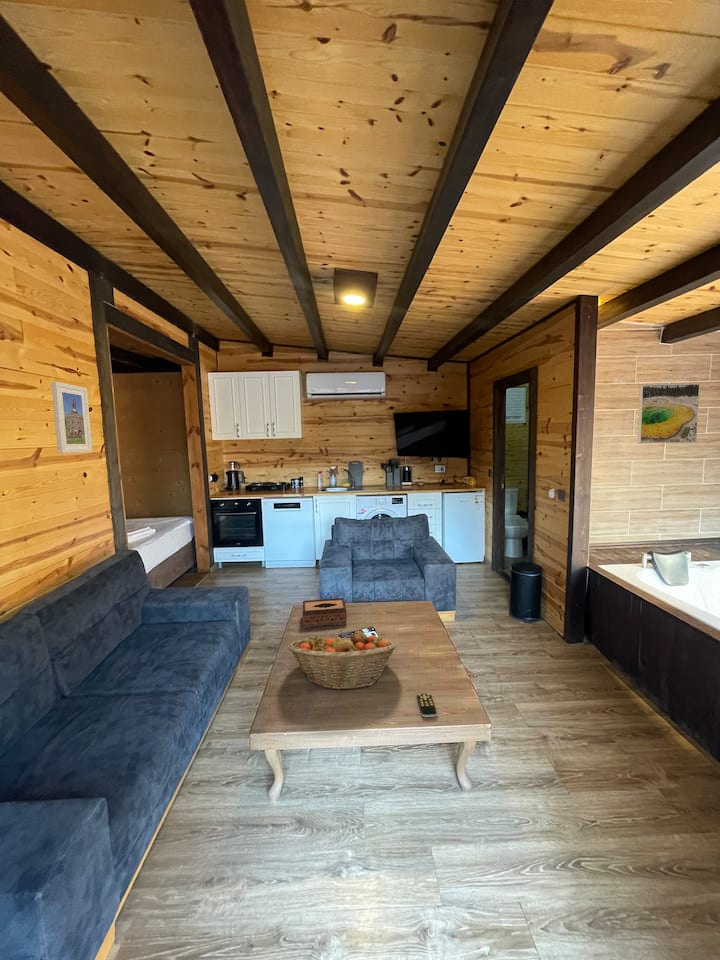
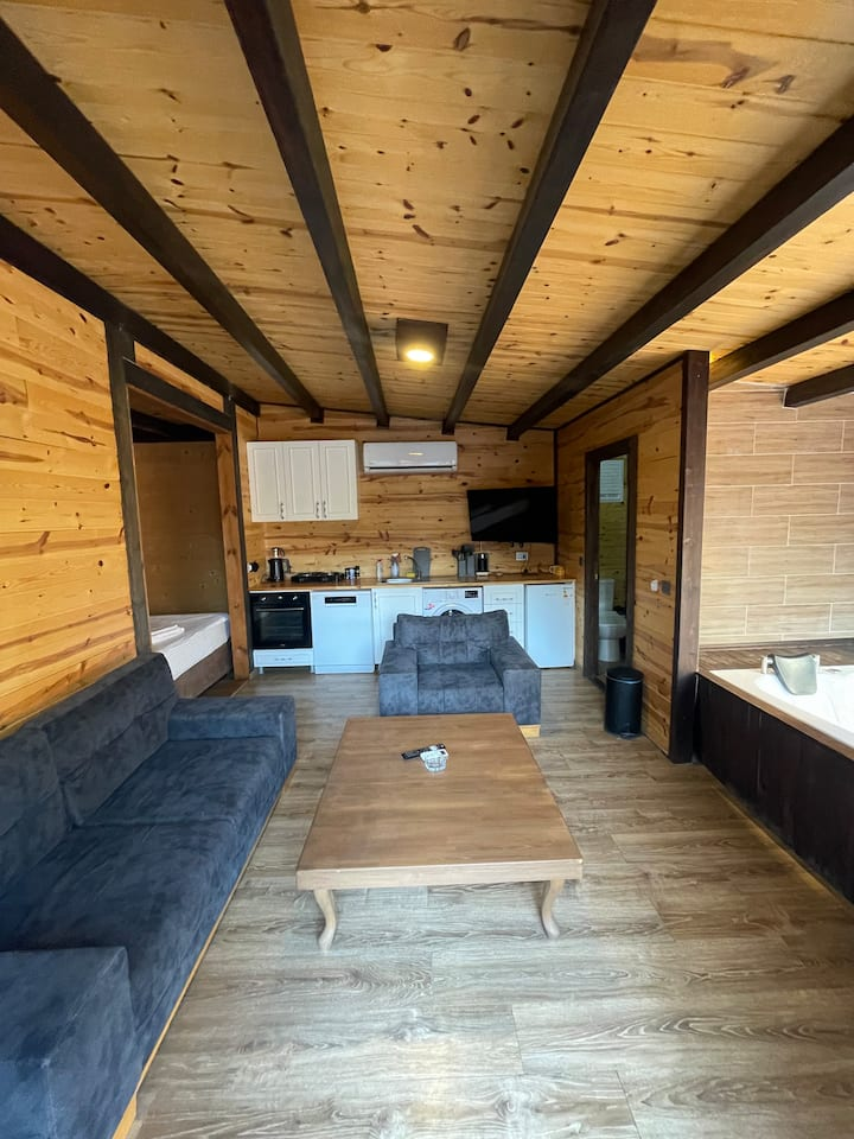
- fruit basket (341, 653)
- tissue box (324, 612)
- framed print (668, 413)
- remote control (426, 704)
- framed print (73, 419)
